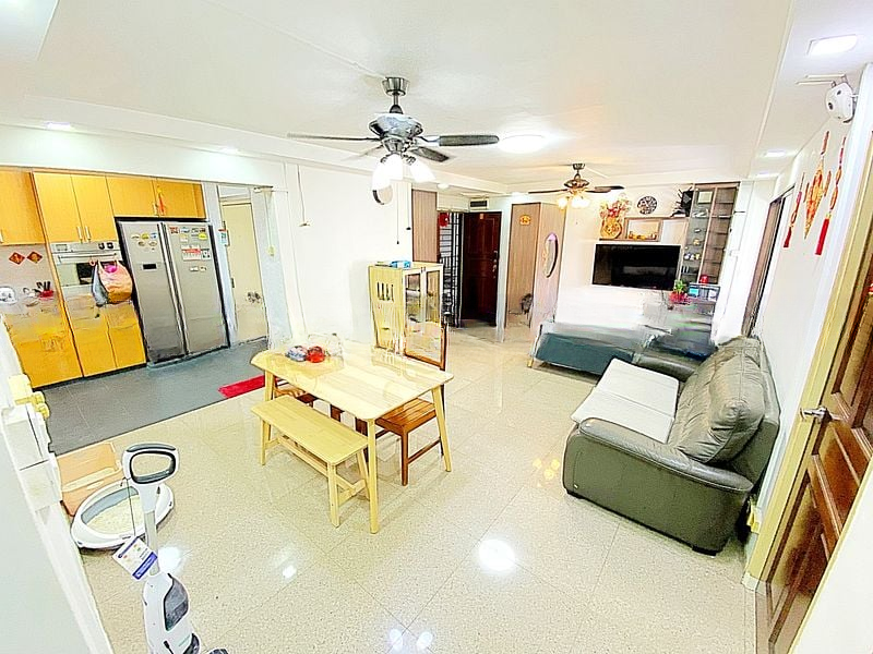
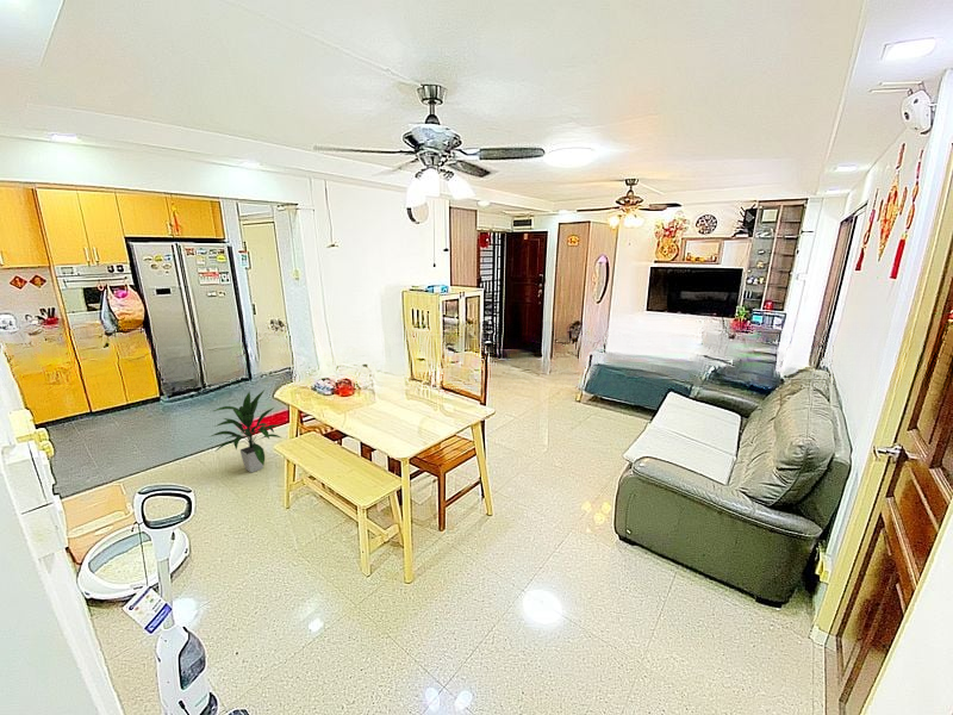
+ indoor plant (248, 433)
